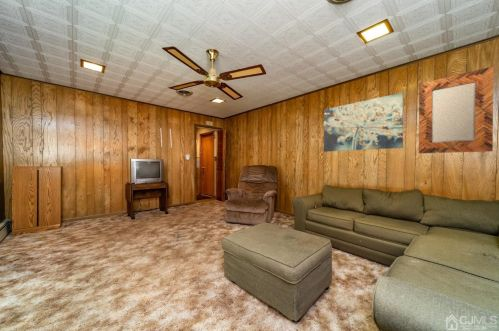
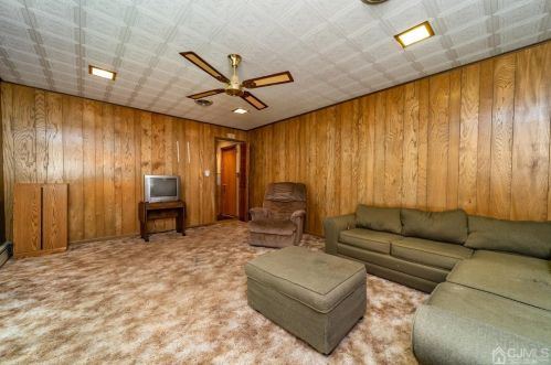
- home mirror (452, 114)
- wall art (358, 126)
